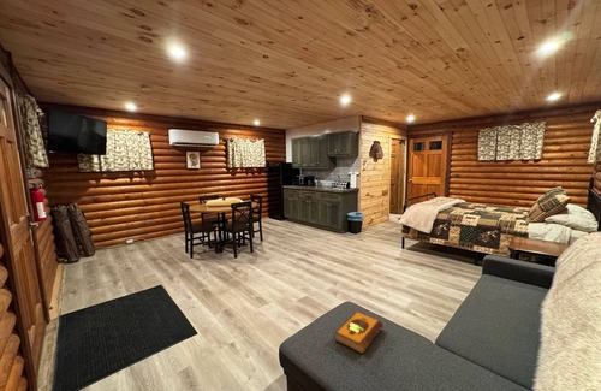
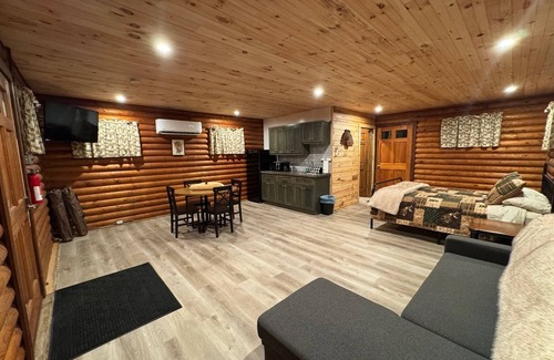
- hardback book (359, 331)
